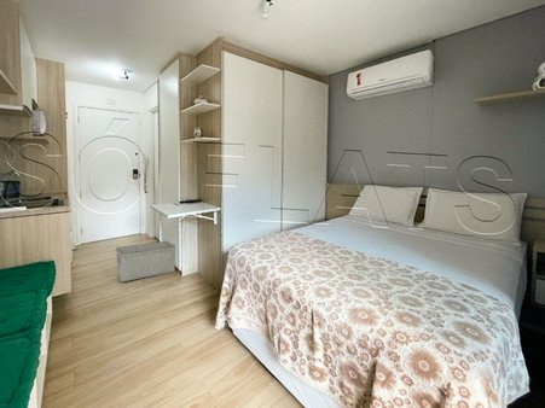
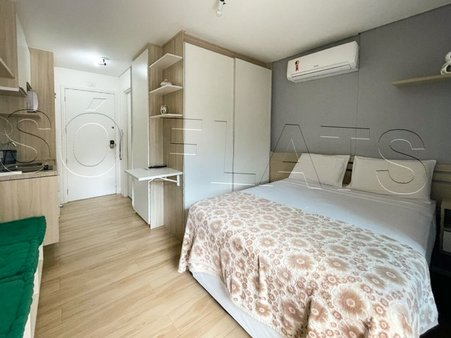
- storage bin (146, 260)
